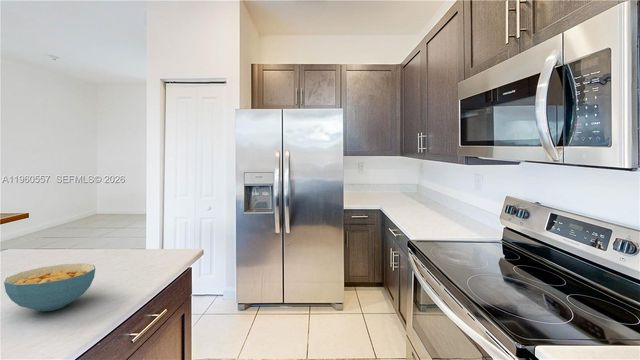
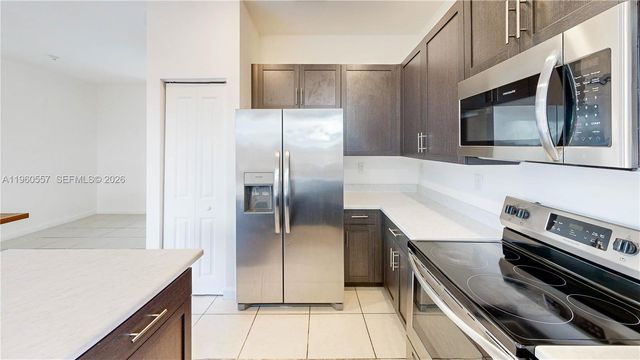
- cereal bowl (53, 289)
